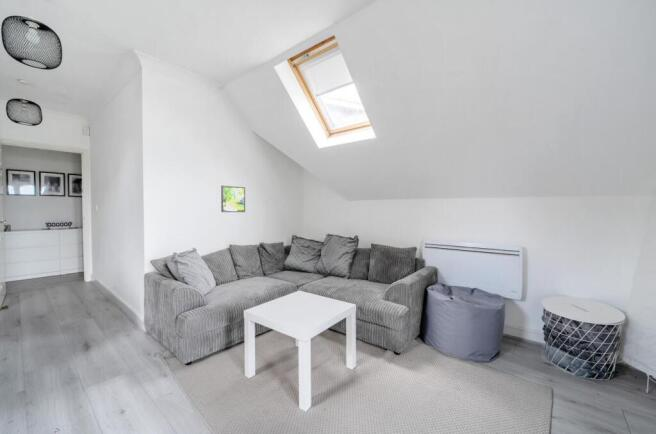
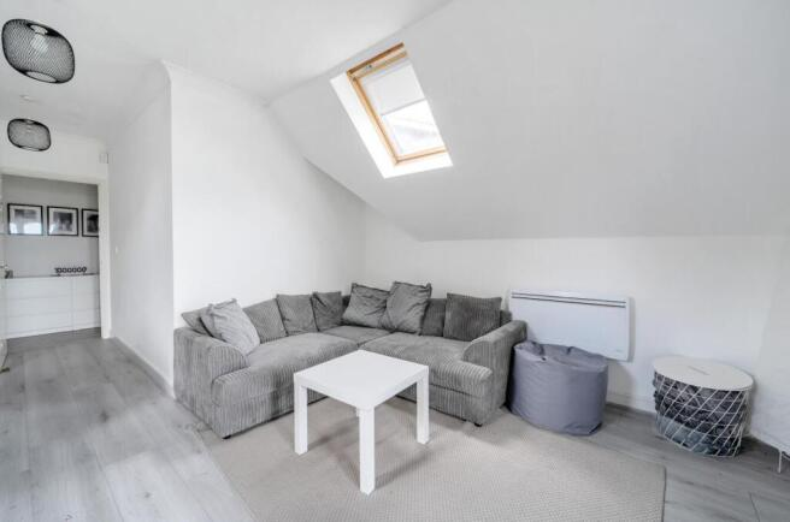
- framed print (233, 199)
